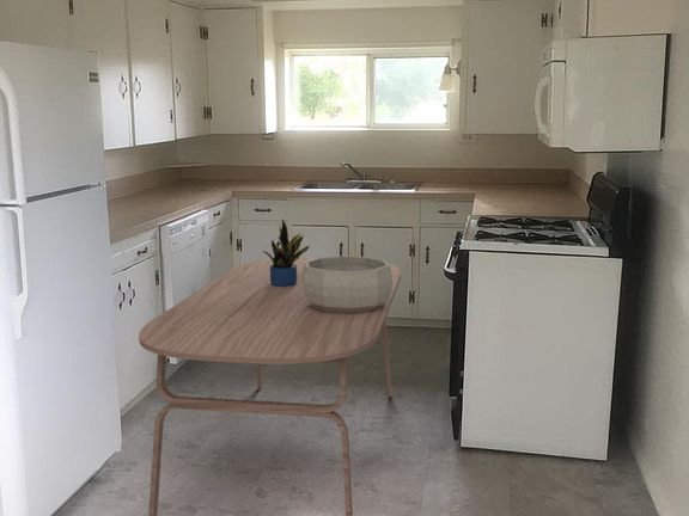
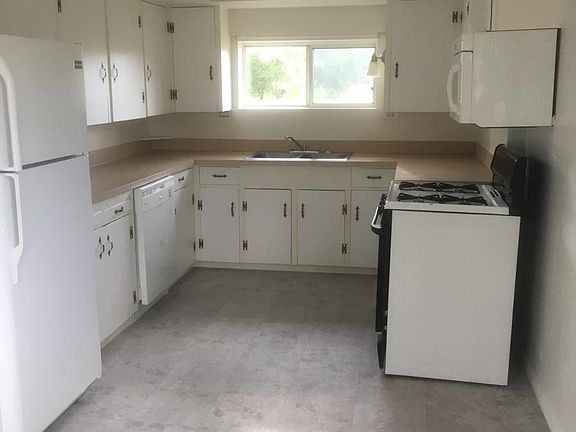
- potted plant (287, 250)
- decorative bowl (346, 283)
- dining table (291, 363)
